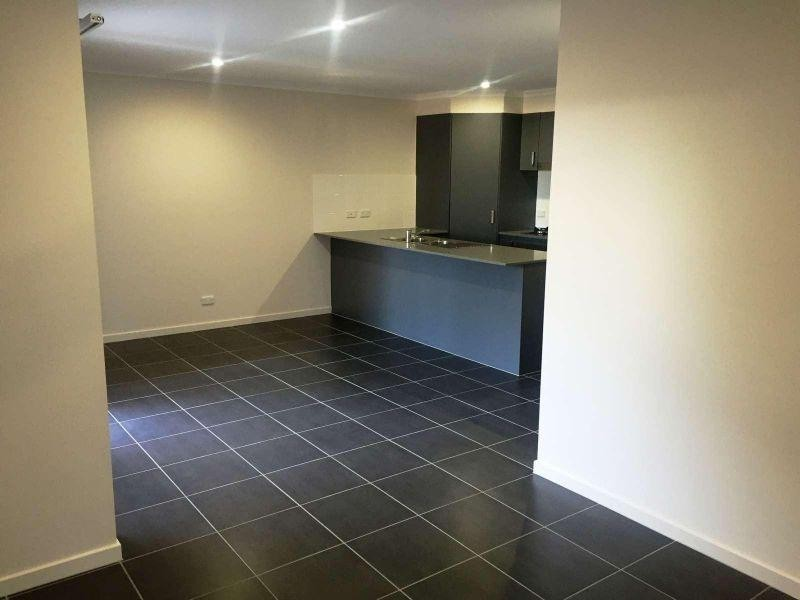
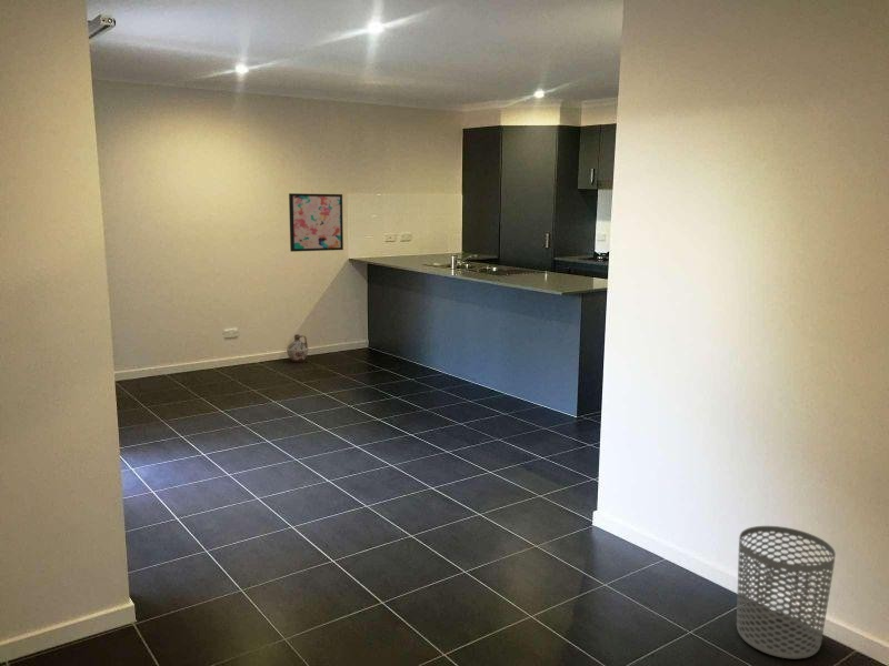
+ wall art (317, 222)
+ ceramic jug (297, 347)
+ waste bin (781, 591)
